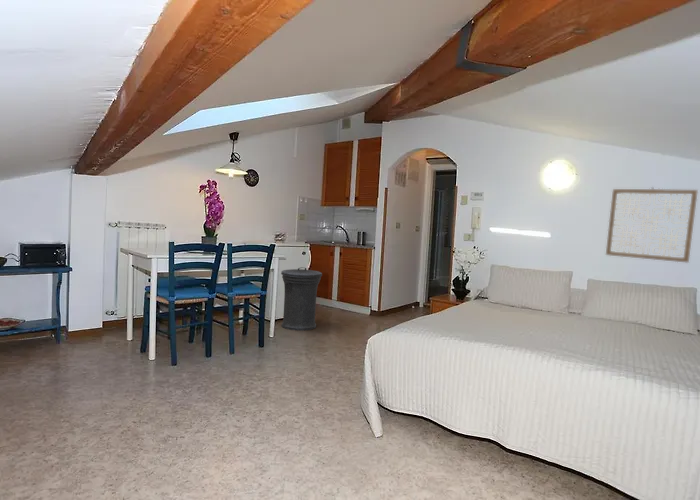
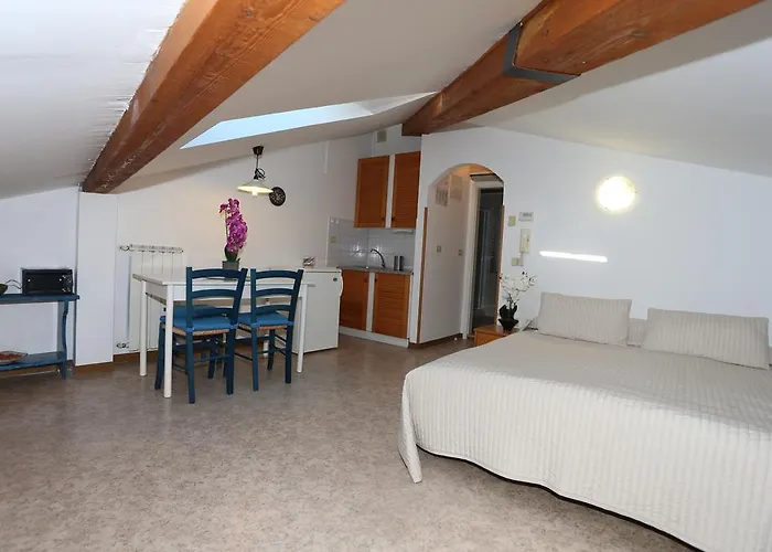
- trash can (300, 296)
- wall art (650, 222)
